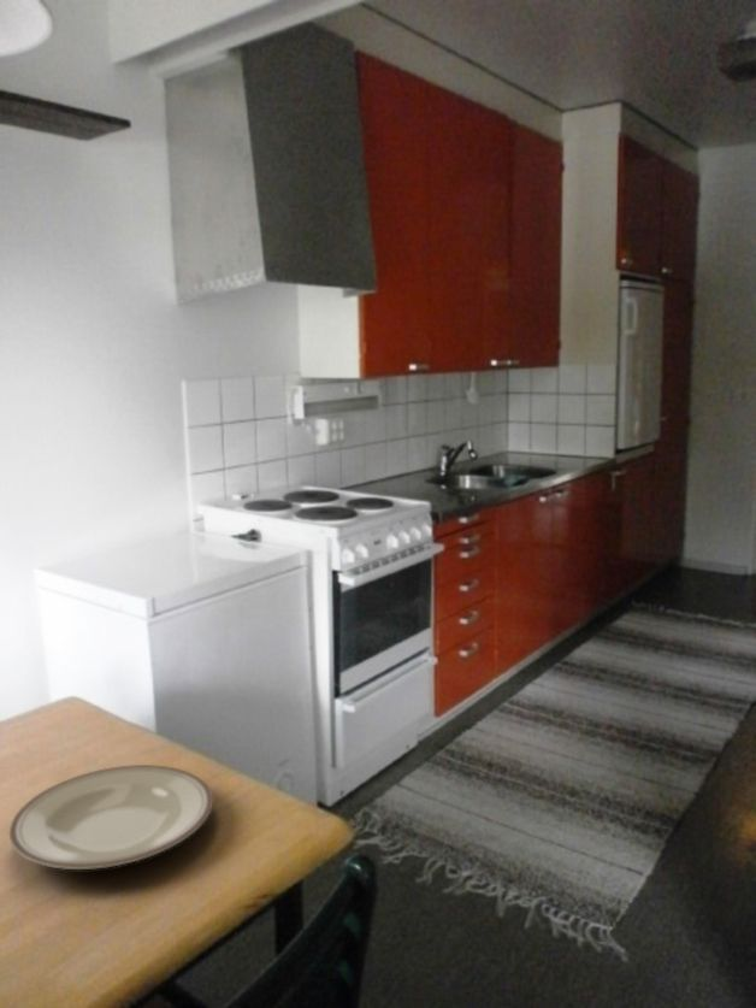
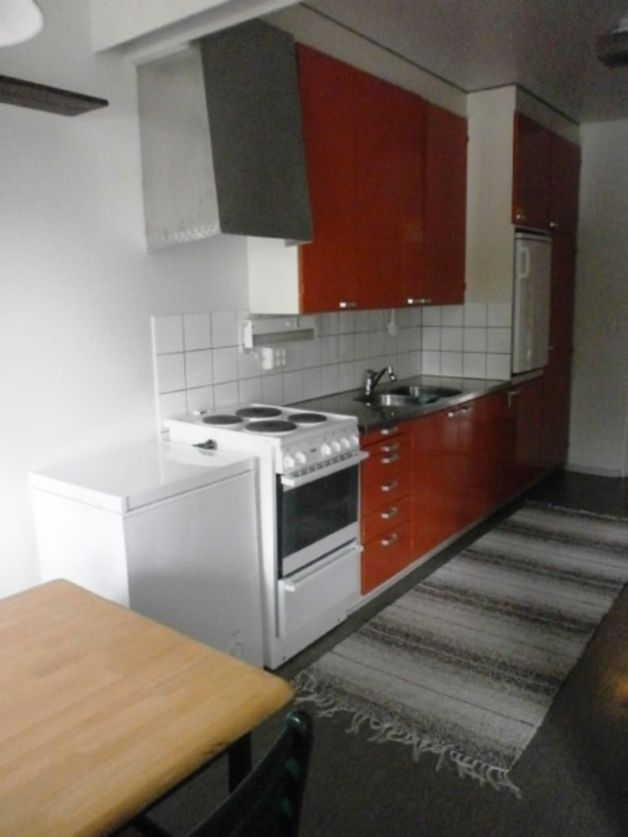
- plate (114, 820)
